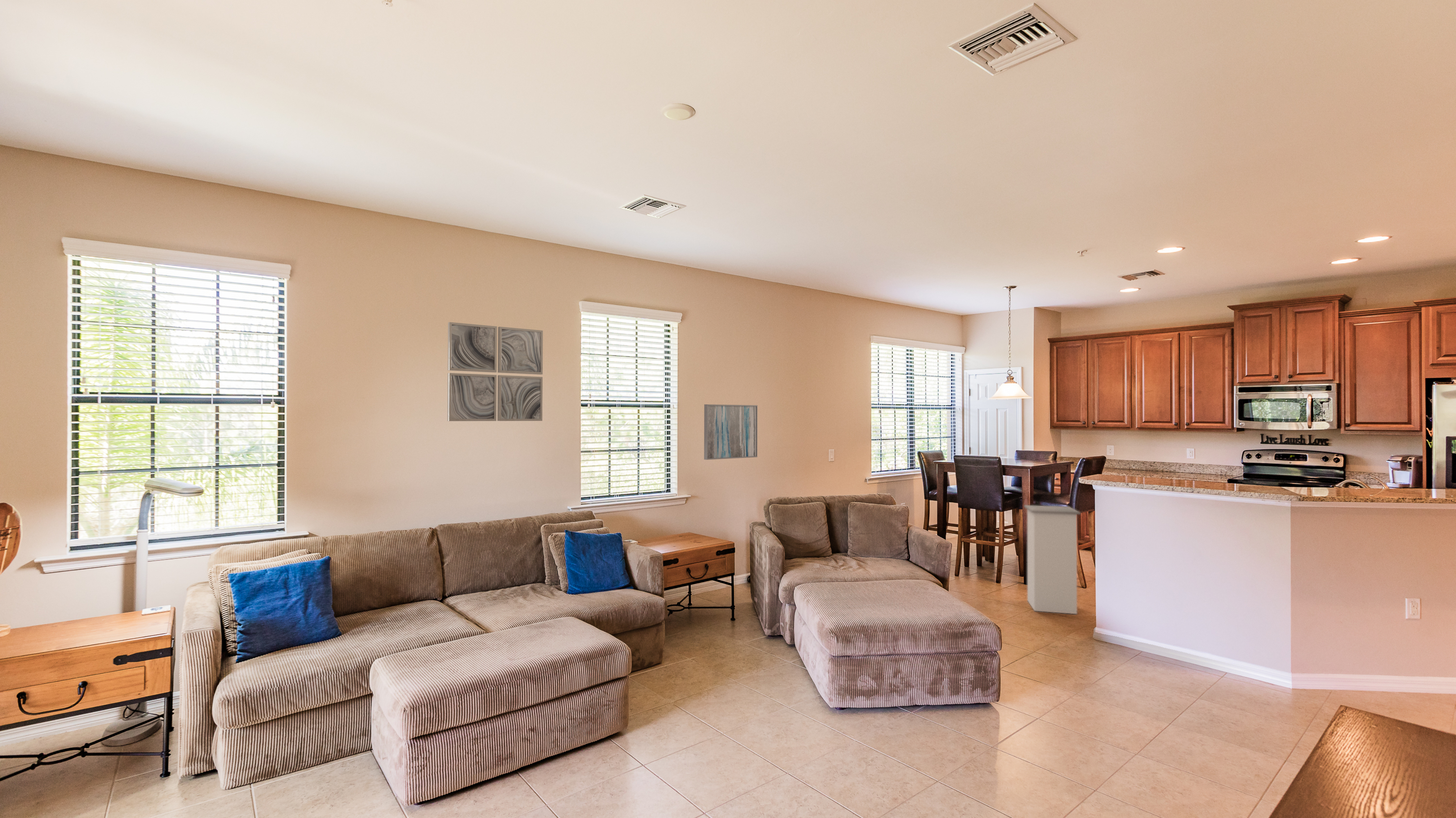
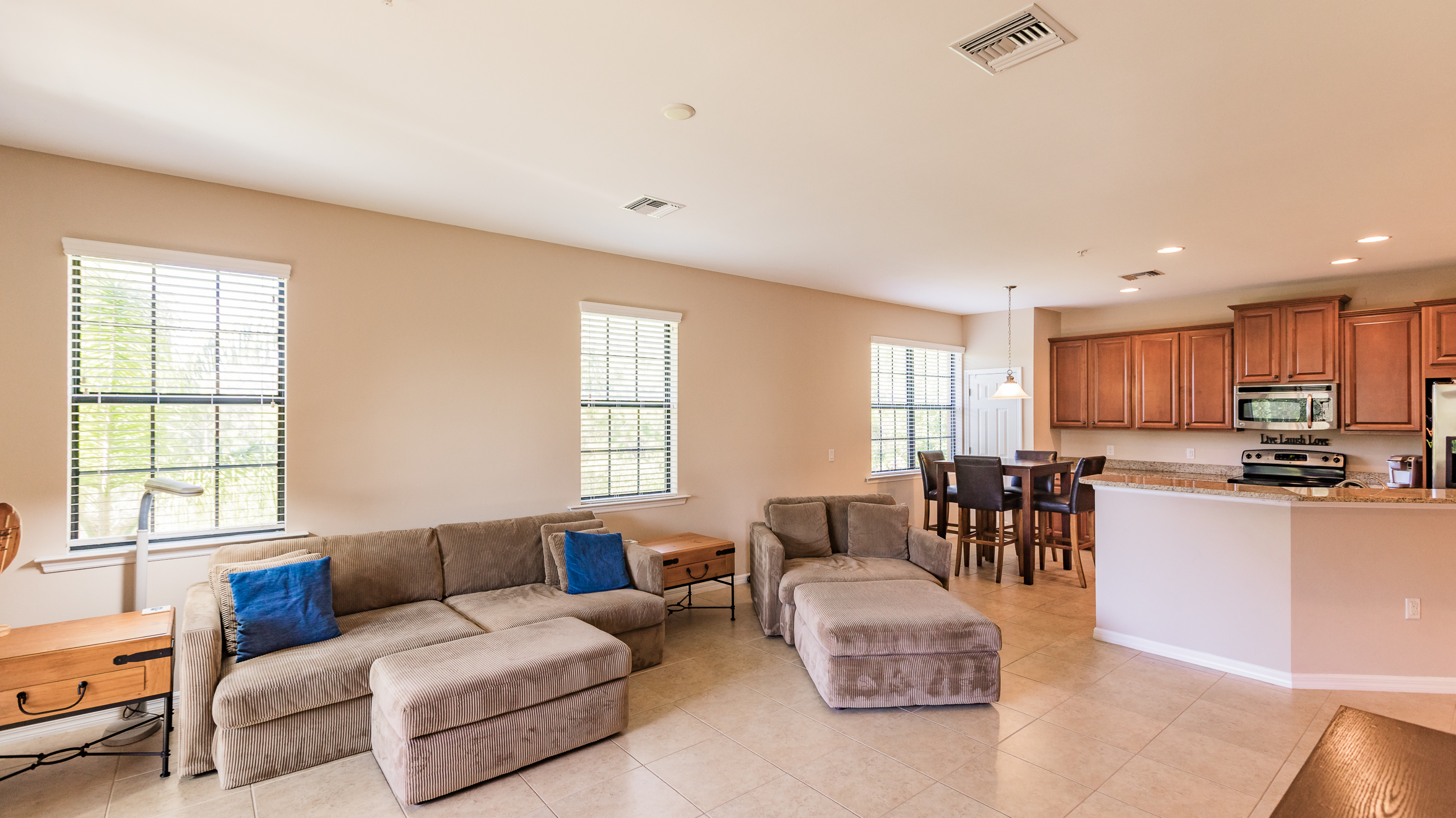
- trash can (1051, 557)
- wall art (731, 431)
- wall art (498, 372)
